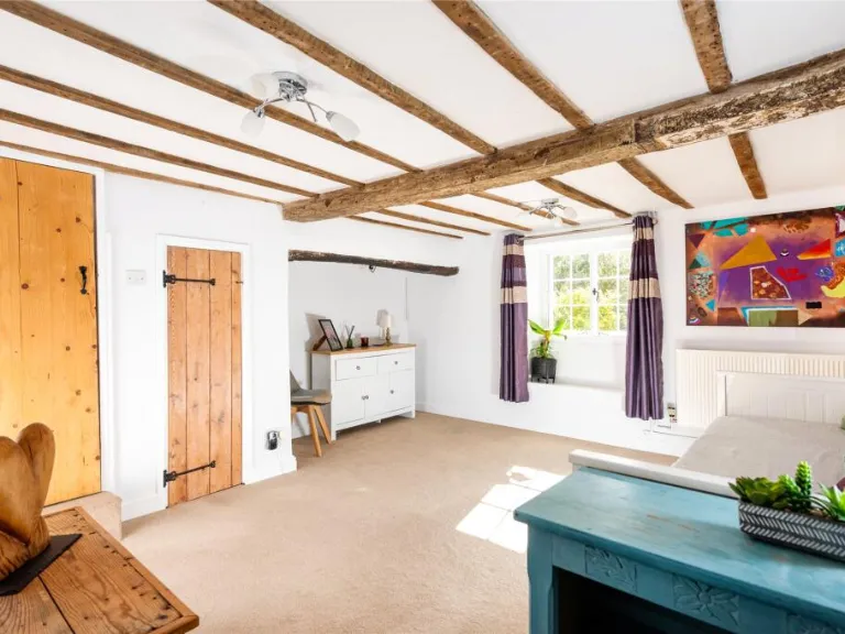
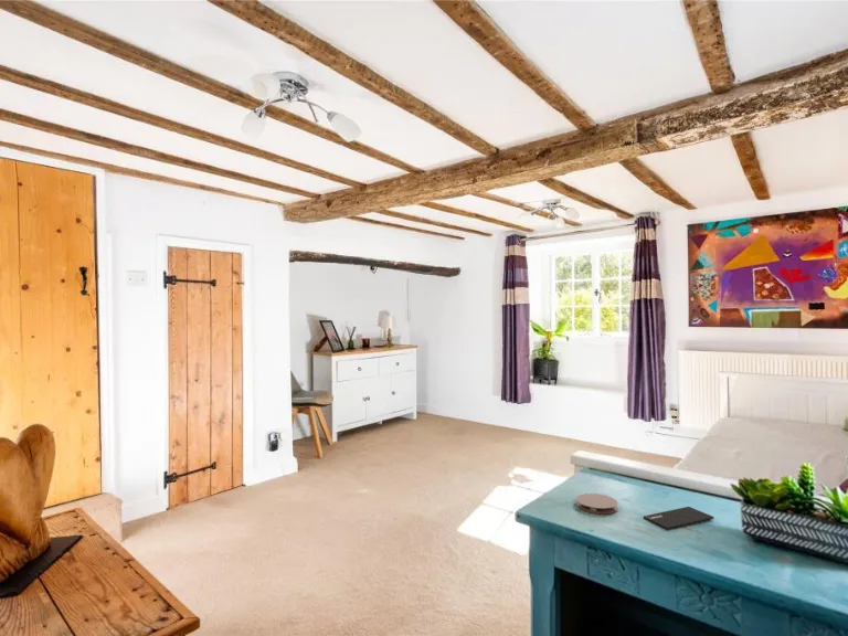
+ smartphone (678, 517)
+ coaster (596, 502)
